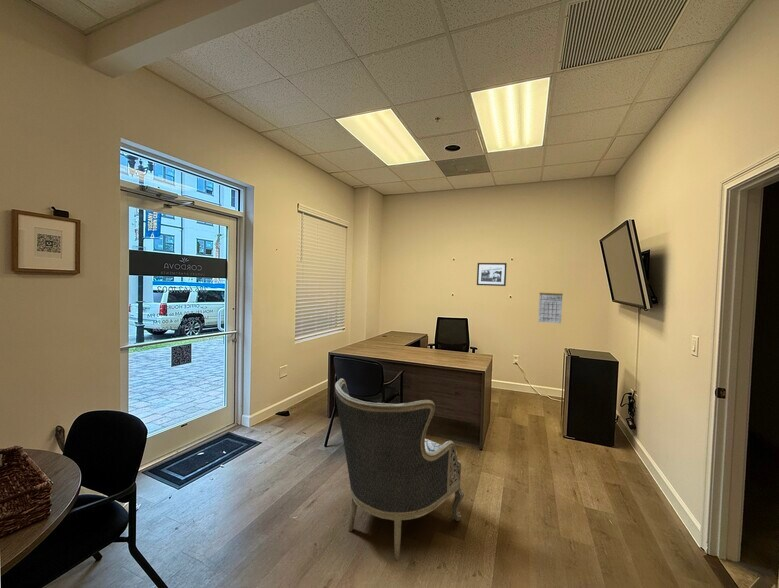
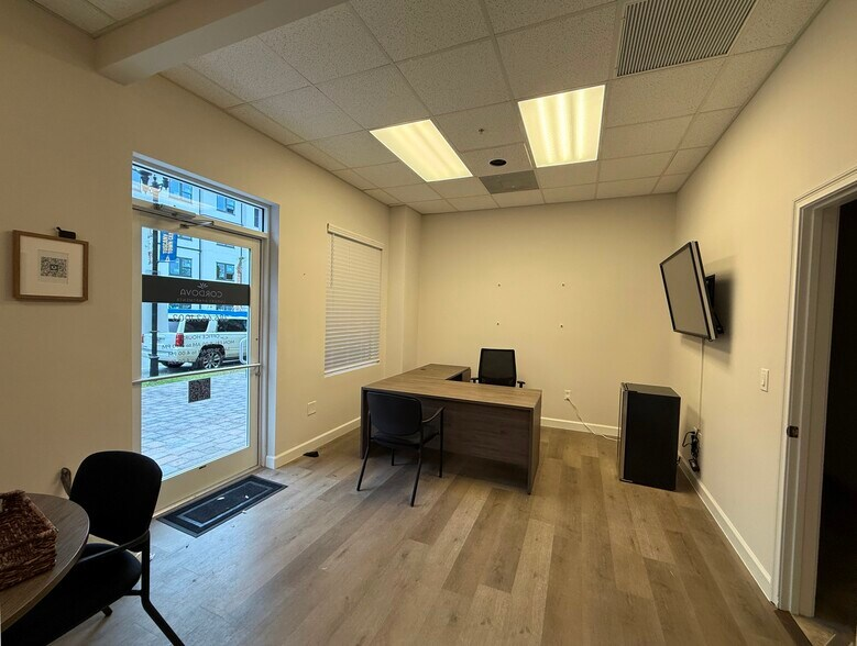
- calendar (550, 304)
- armchair (385, 449)
- picture frame (491, 274)
